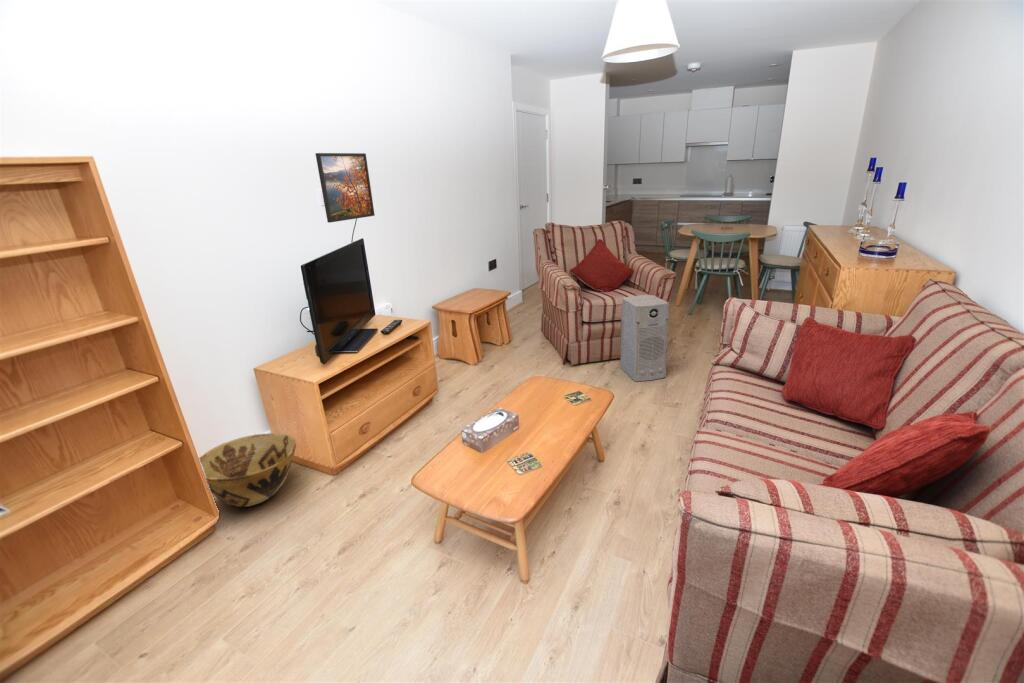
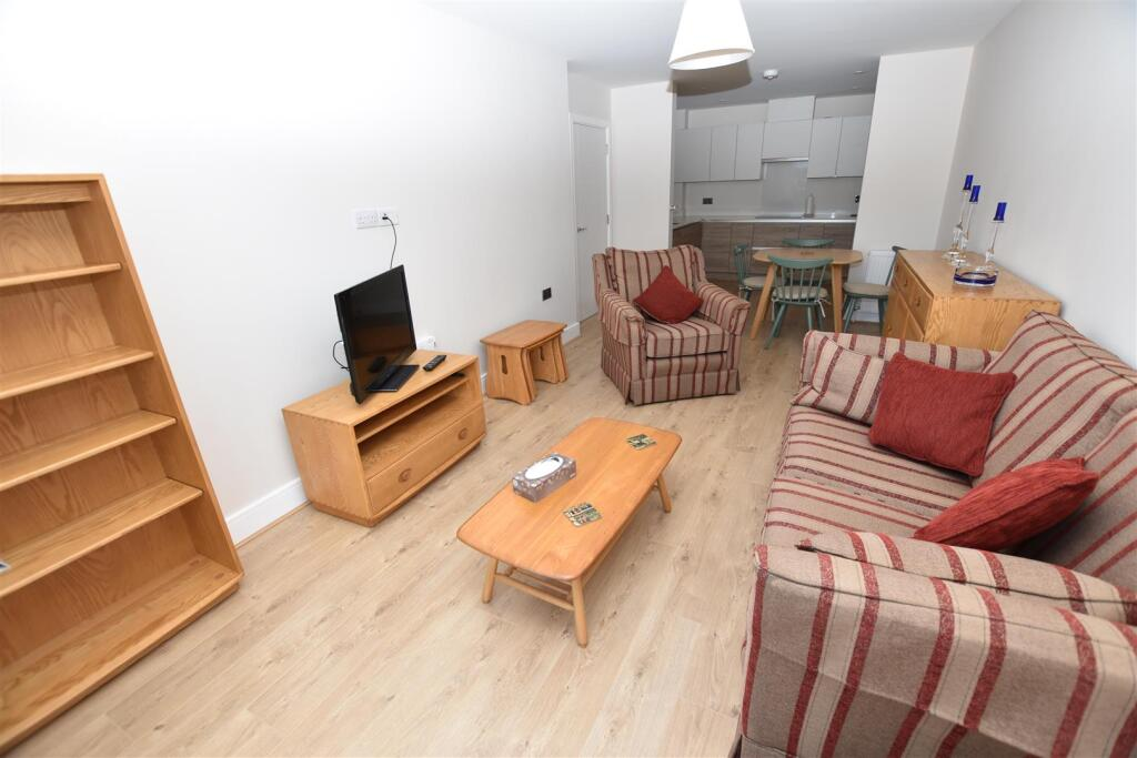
- woven basket (252, 472)
- air purifier (643, 336)
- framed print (347, 186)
